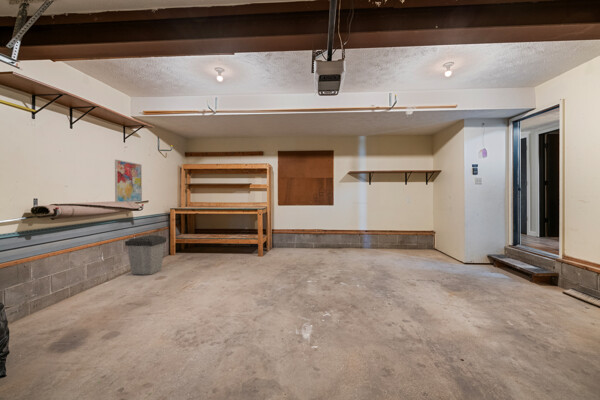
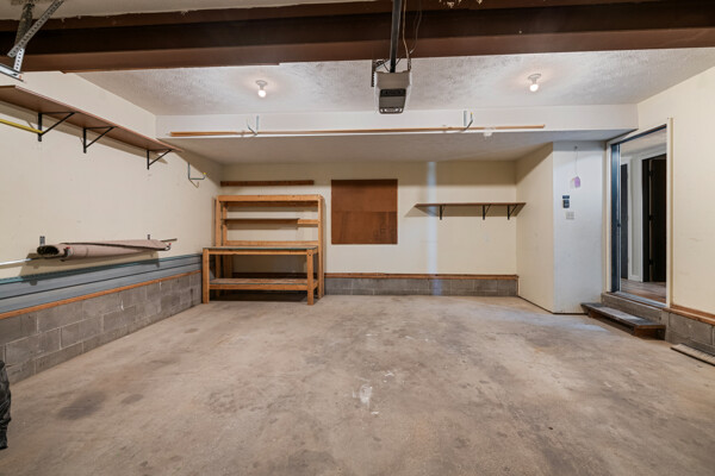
- trash can (146, 254)
- wall art (129, 182)
